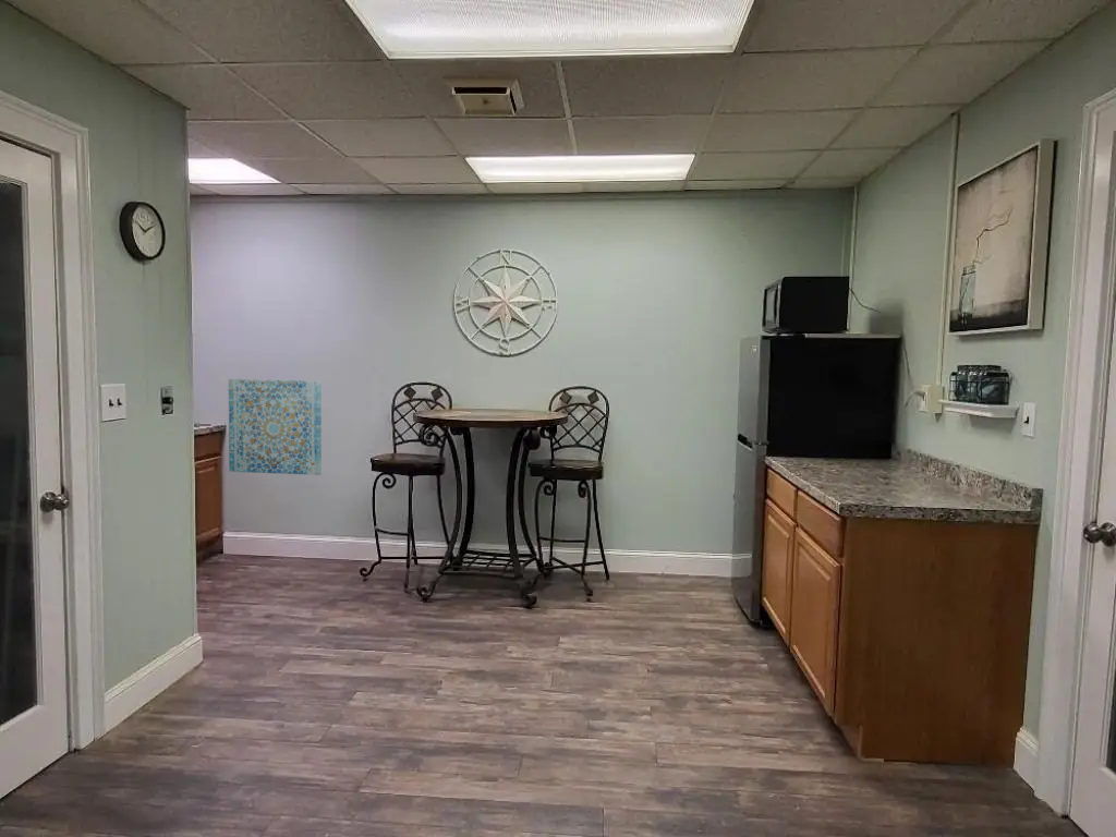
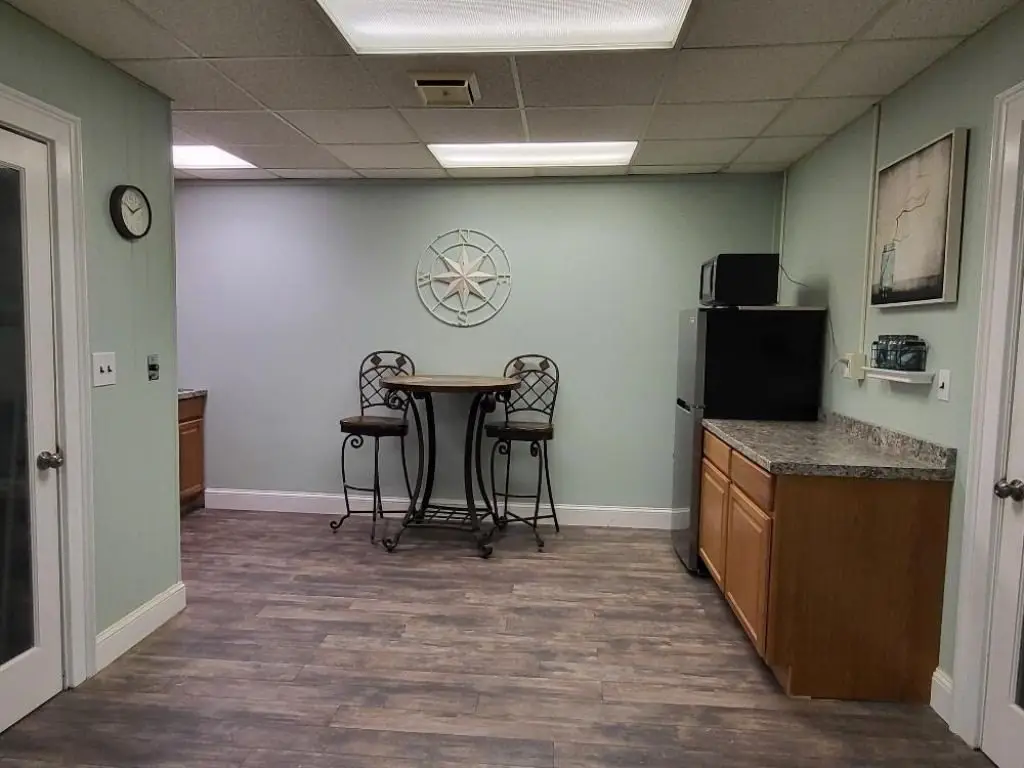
- wall art (275, 426)
